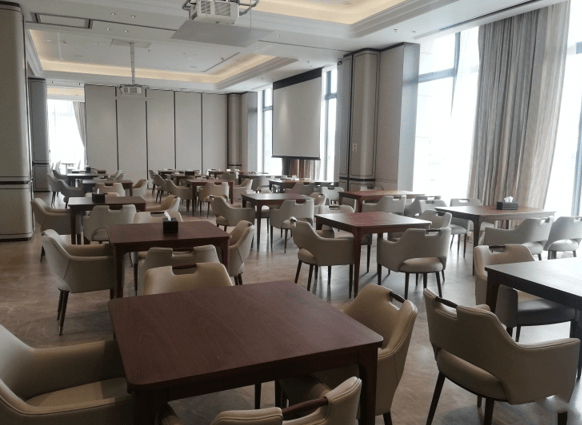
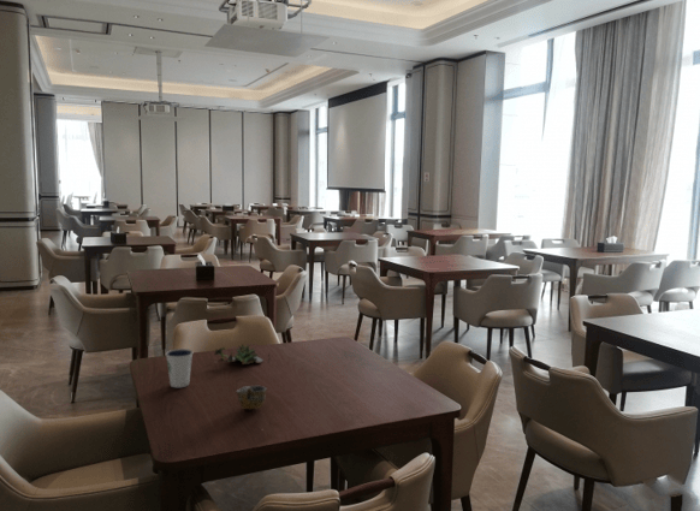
+ succulent plant (243, 352)
+ cup (249, 394)
+ dixie cup (179, 368)
